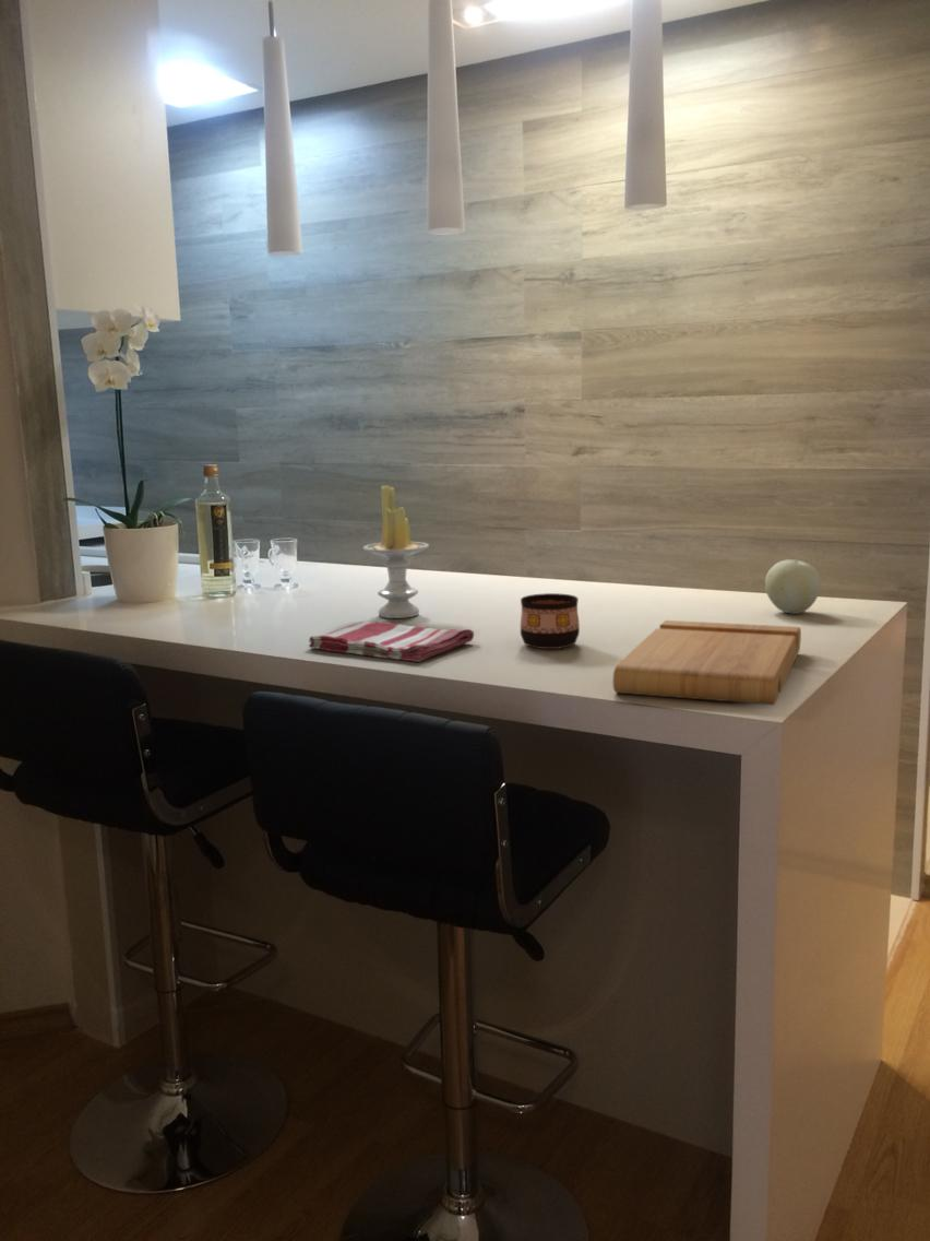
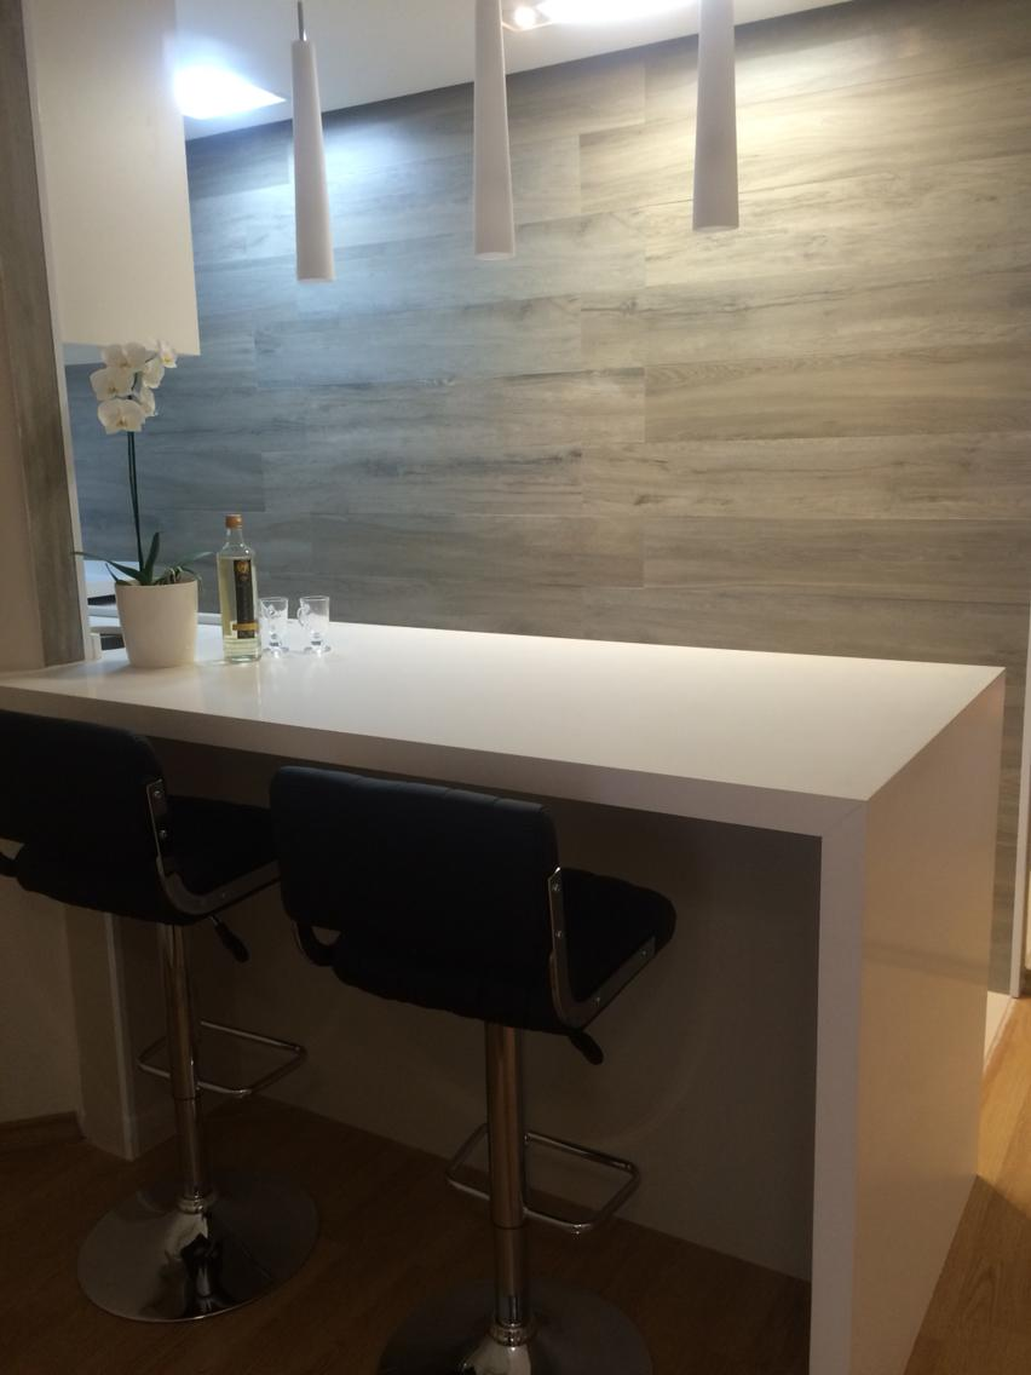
- candle (396, 551)
- dish towel (391, 637)
- fruit (792, 586)
- cup (551, 620)
- cutting board (713, 658)
